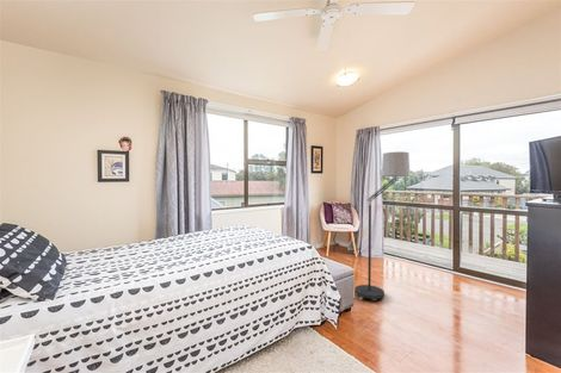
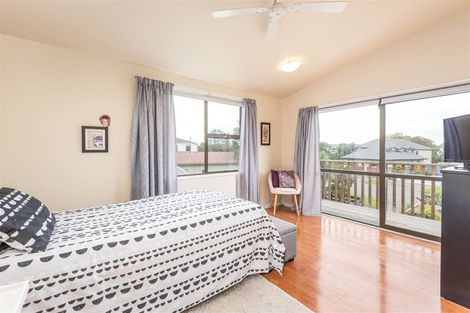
- floor lamp (370, 219)
